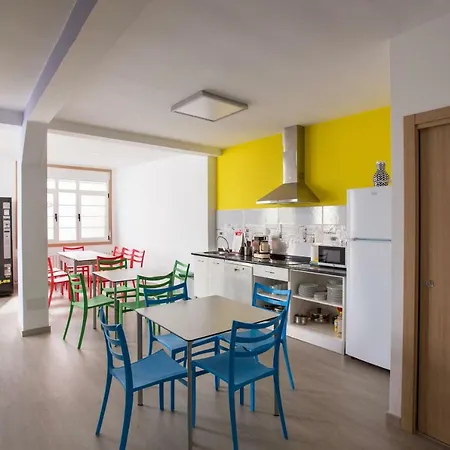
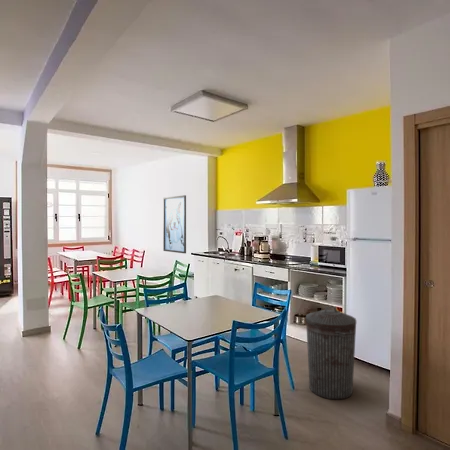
+ trash can (330, 348)
+ wall art (174, 224)
